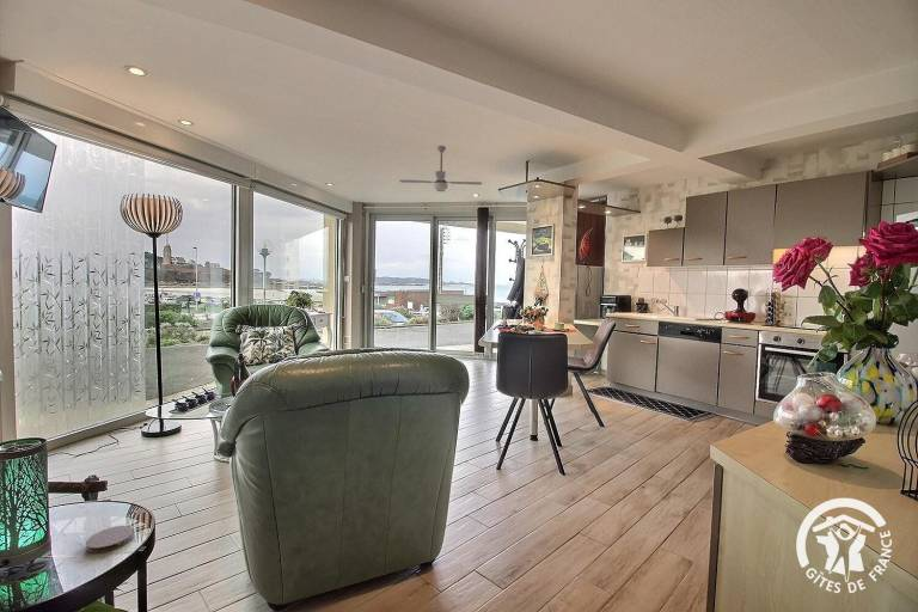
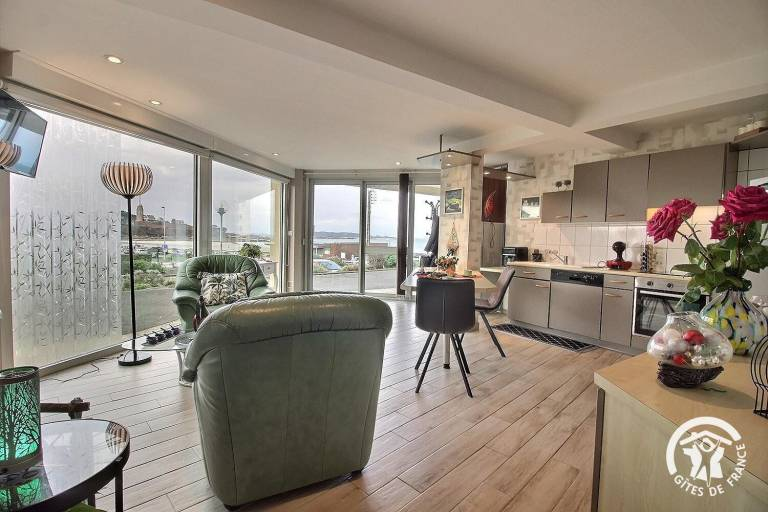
- coaster (110, 538)
- ceiling fan (441, 167)
